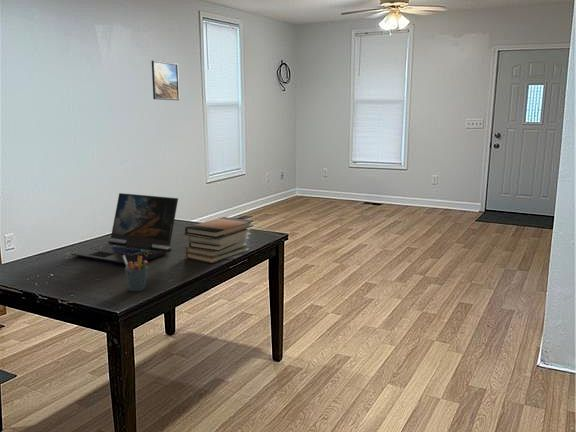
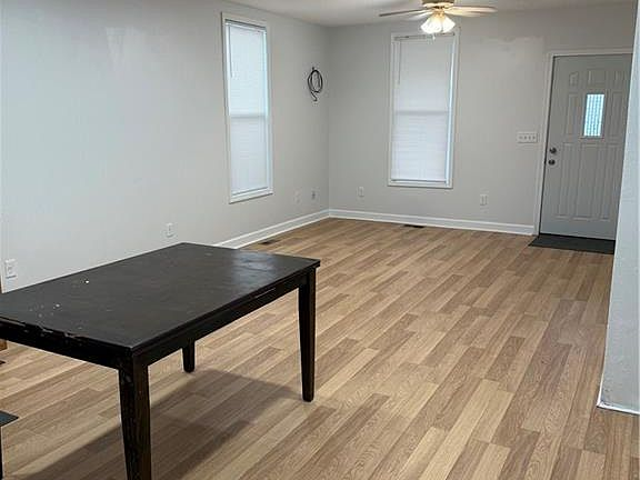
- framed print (165, 81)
- laptop (125, 227)
- pen holder (136, 272)
- book stack (220, 238)
